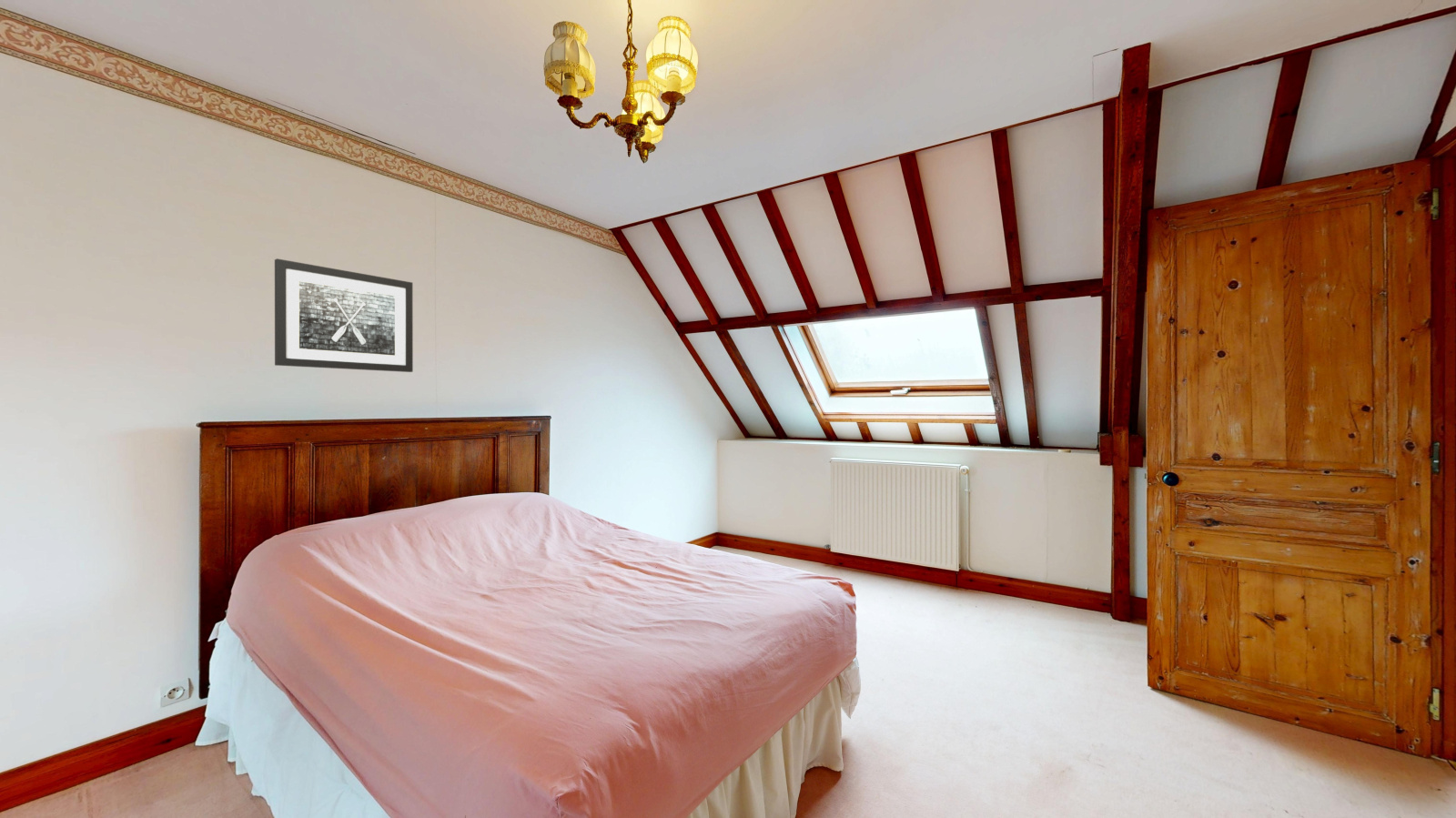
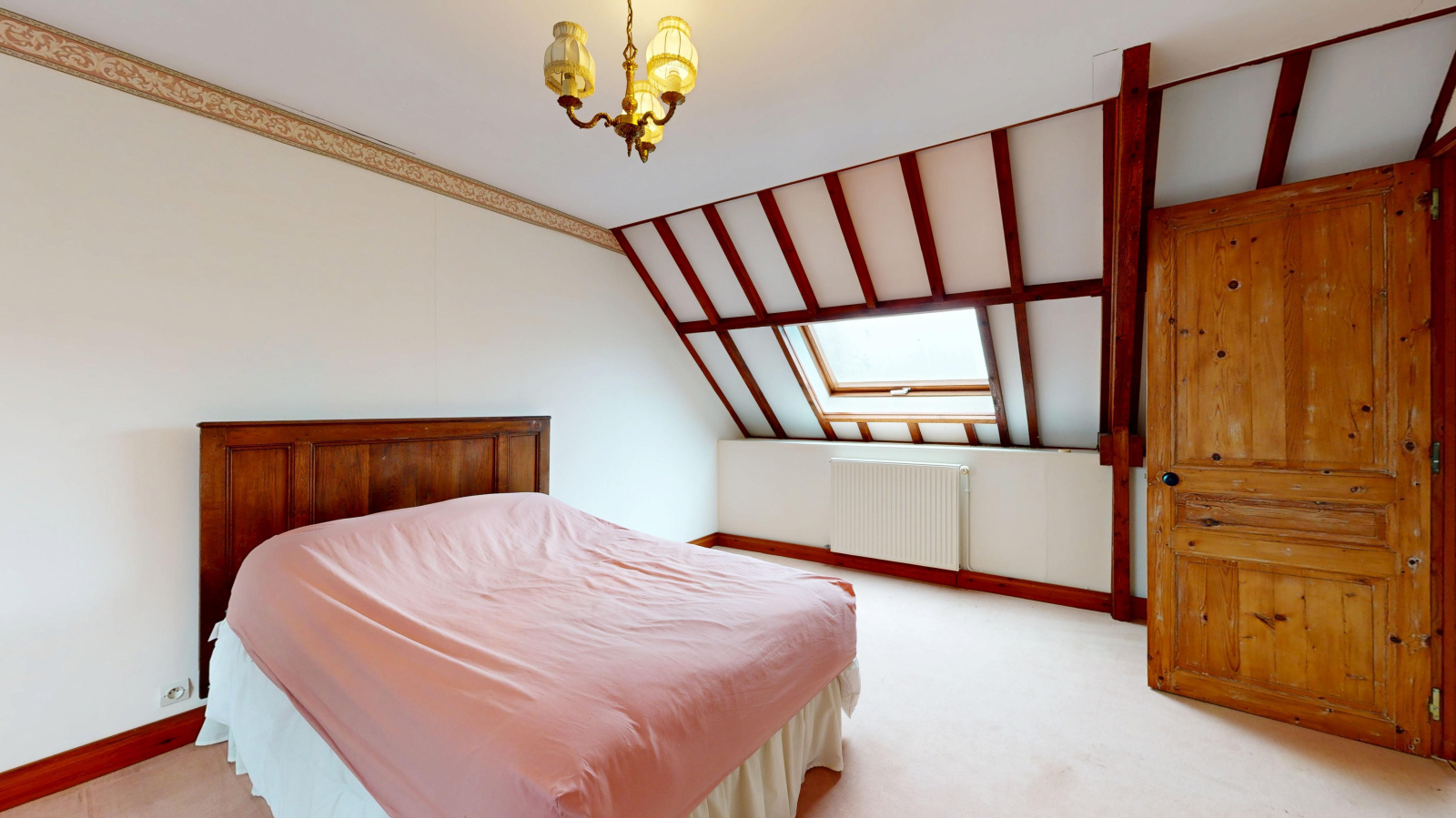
- wall art (349, 320)
